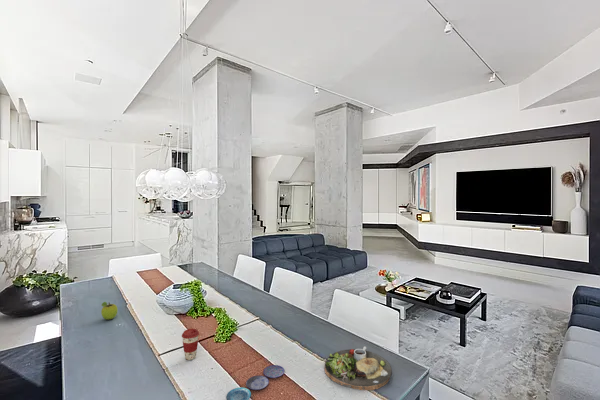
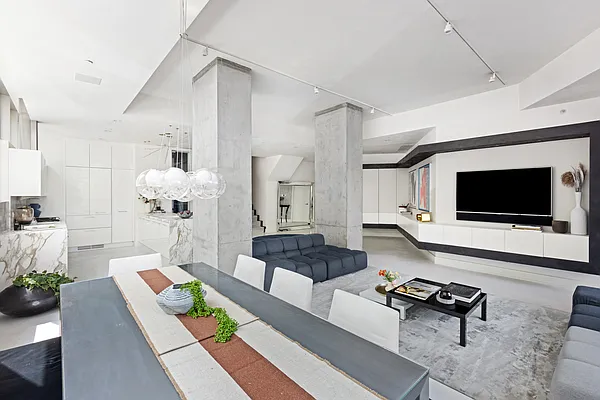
- coffee cup (190, 344)
- plate (257, 383)
- fruit (108, 310)
- dinner plate (357, 362)
